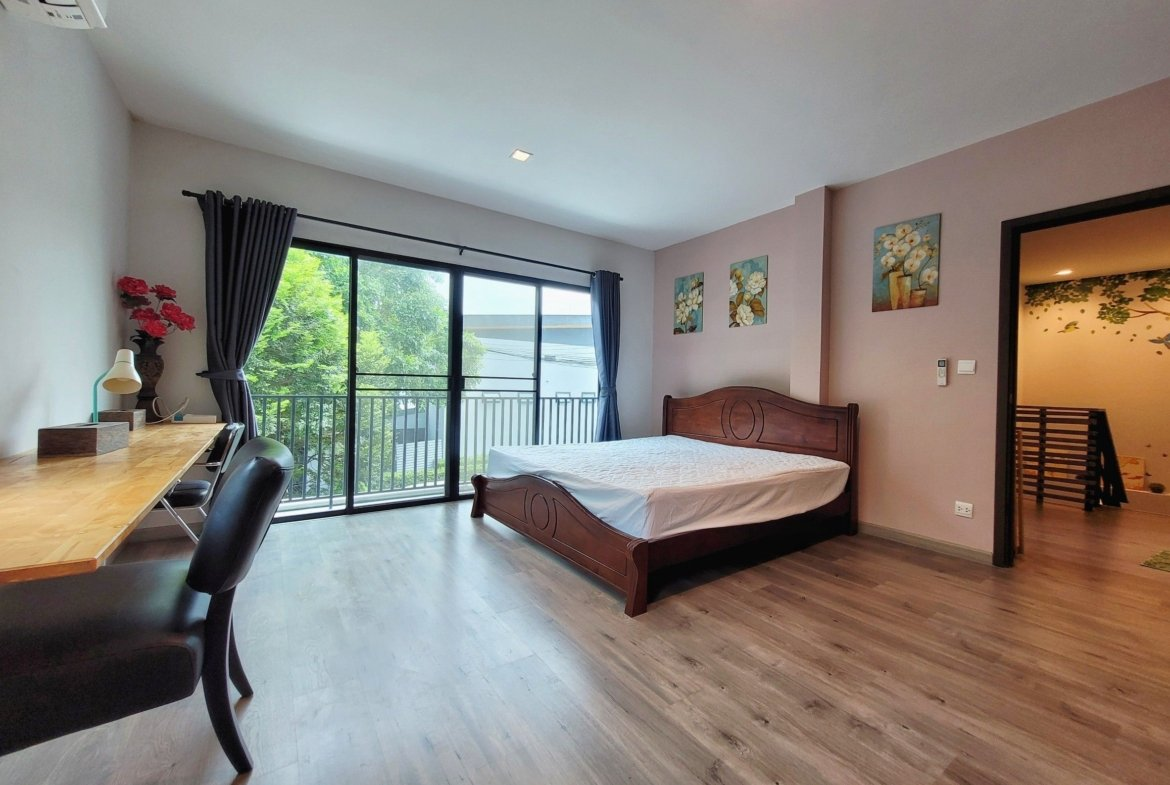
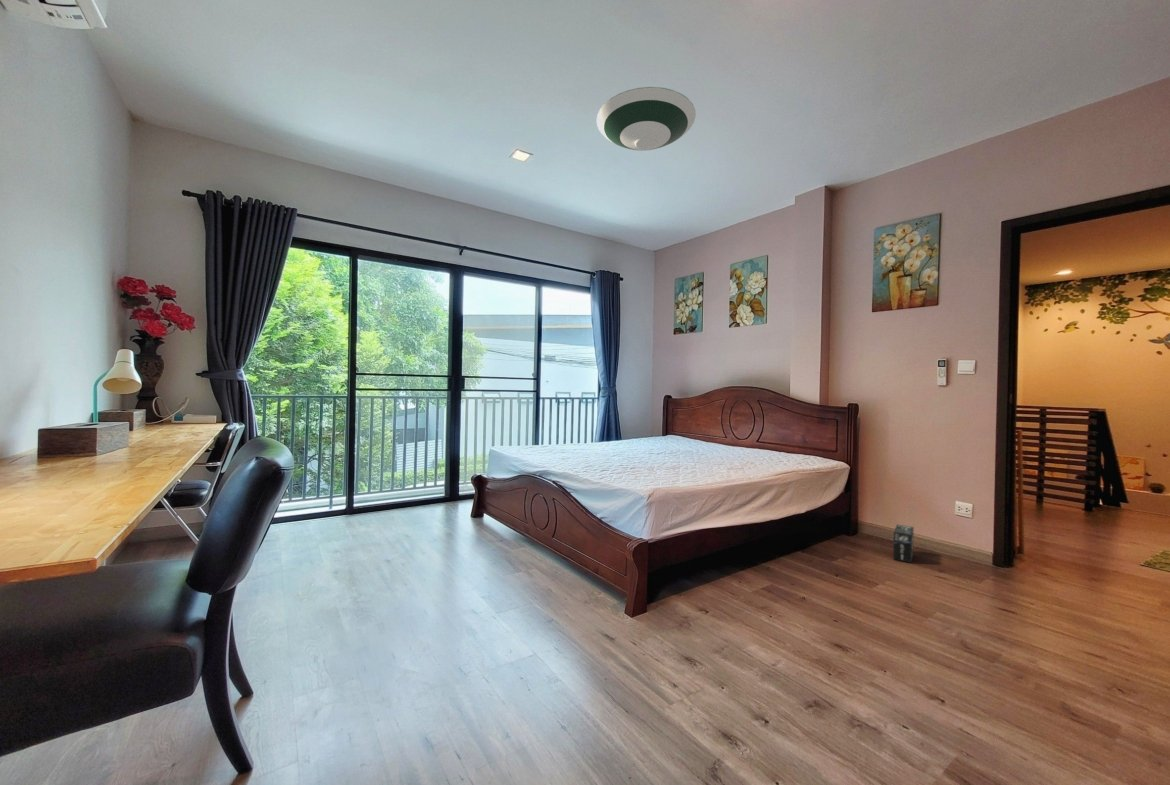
+ box (903, 542)
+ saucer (645, 132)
